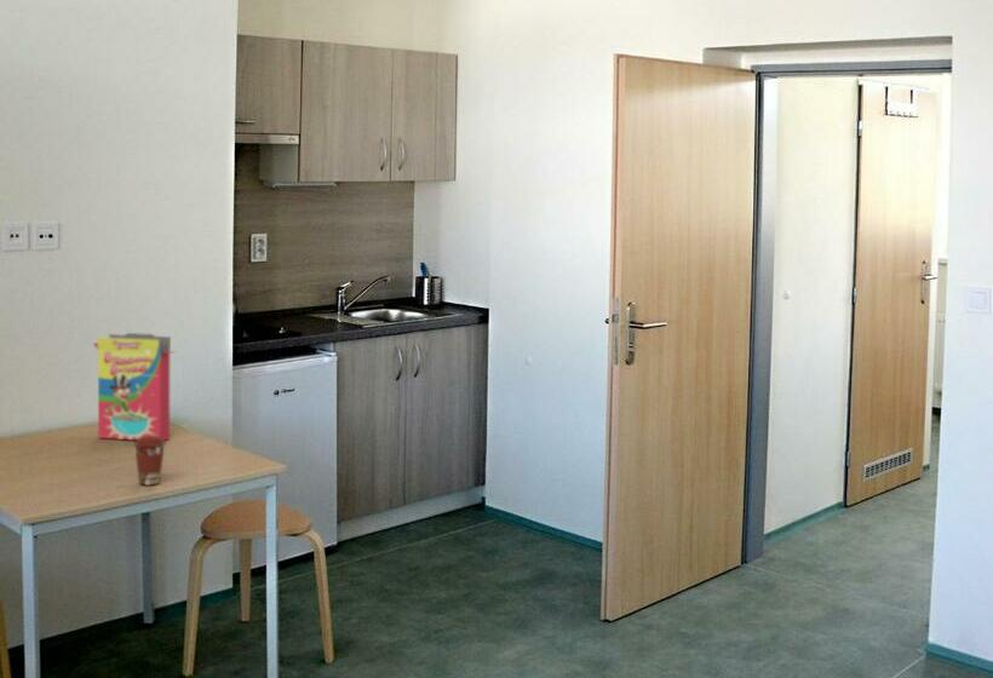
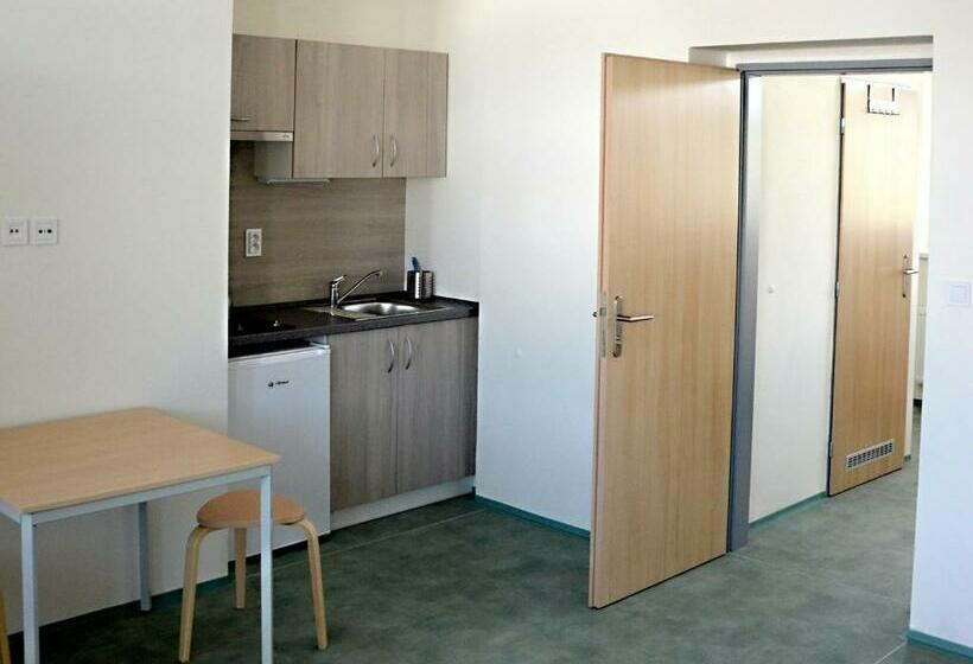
- coffee cup (149, 460)
- cereal box (134, 386)
